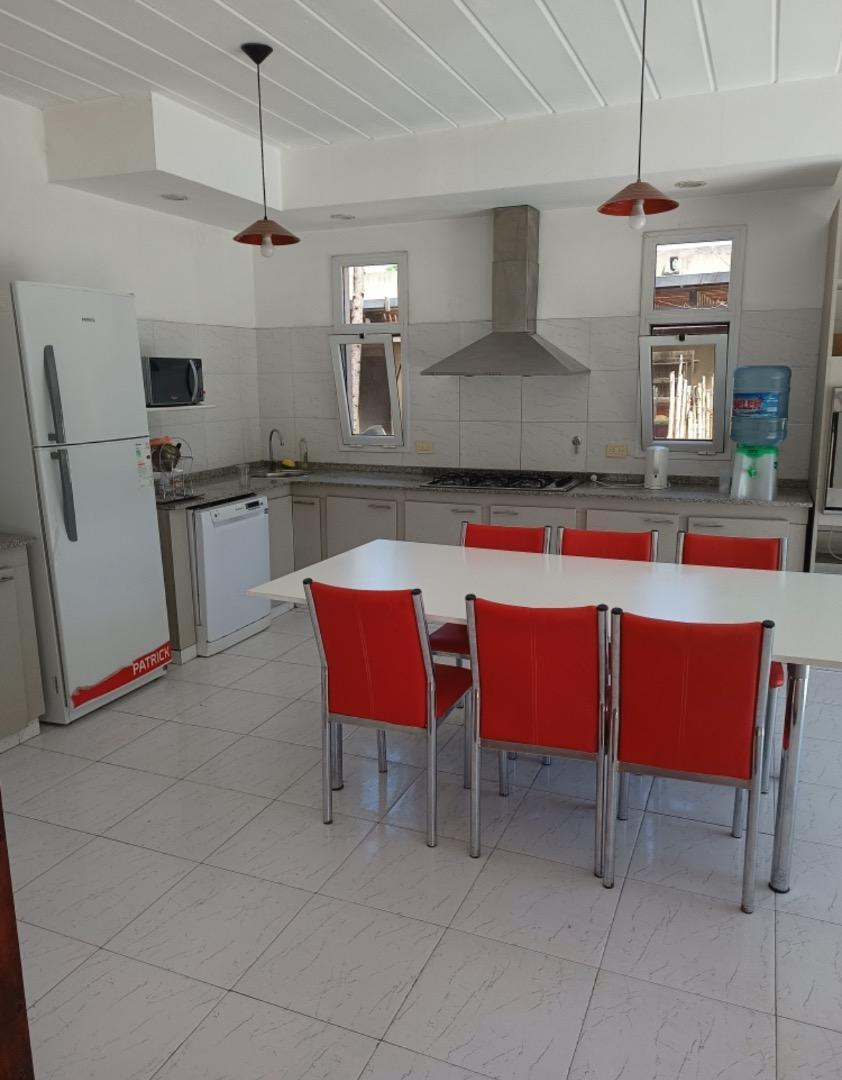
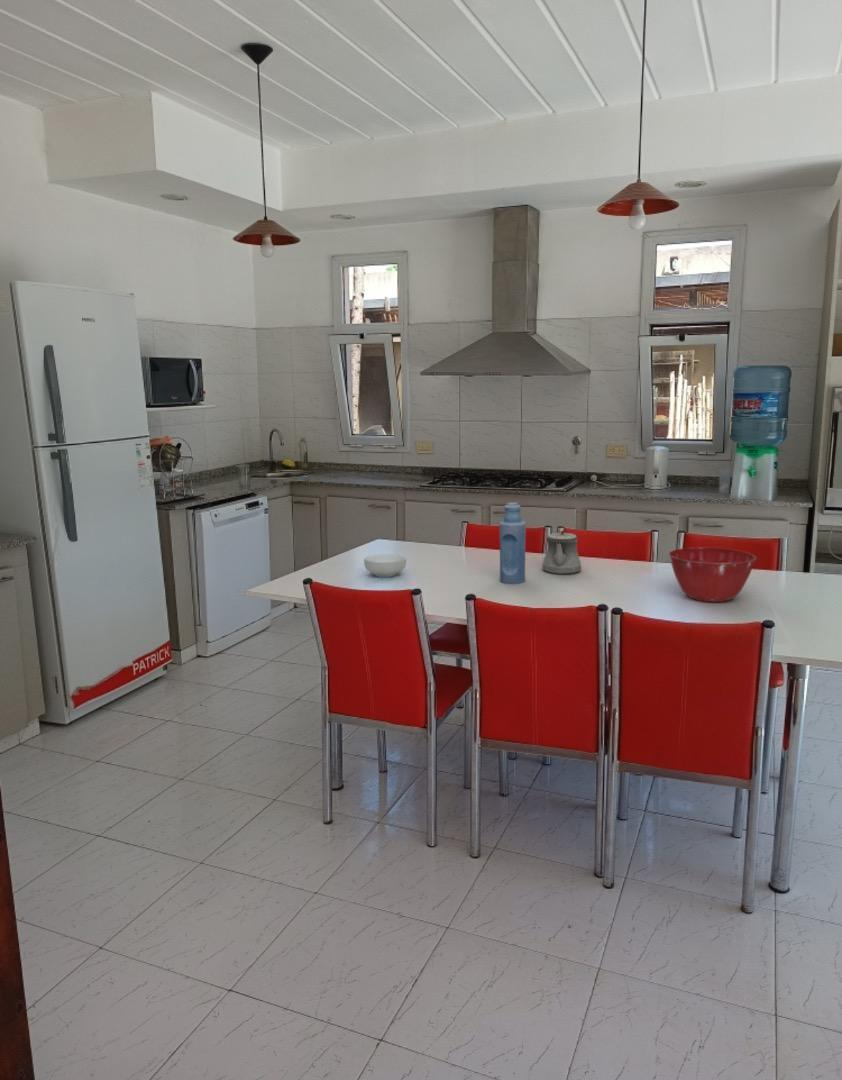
+ teapot (561, 551)
+ cereal bowl (385, 566)
+ bottle (512, 542)
+ mixing bowl (710, 575)
